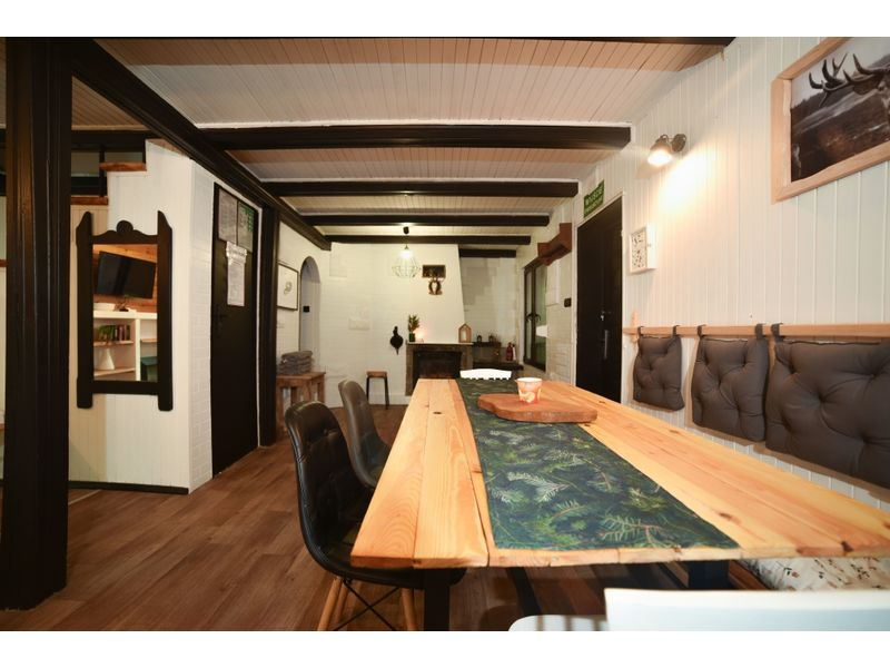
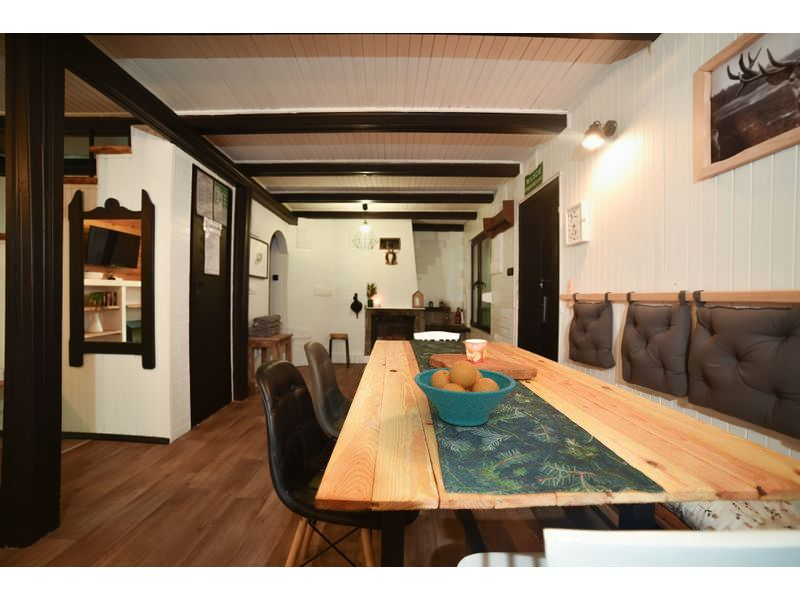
+ fruit bowl (463, 389)
